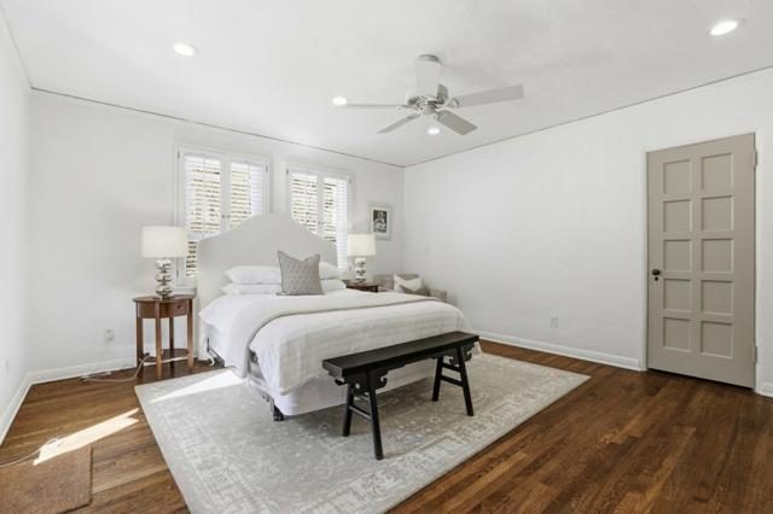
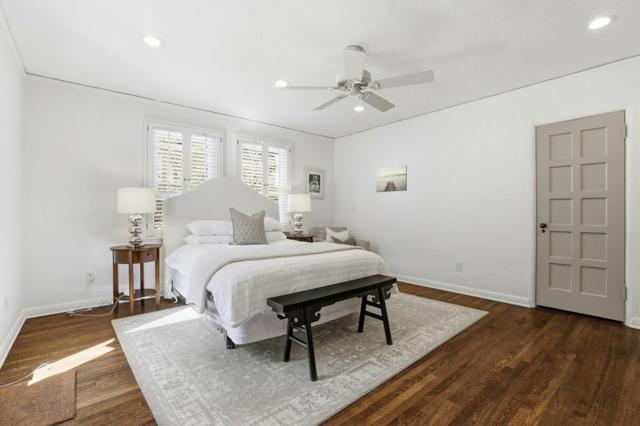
+ wall art (390, 179)
